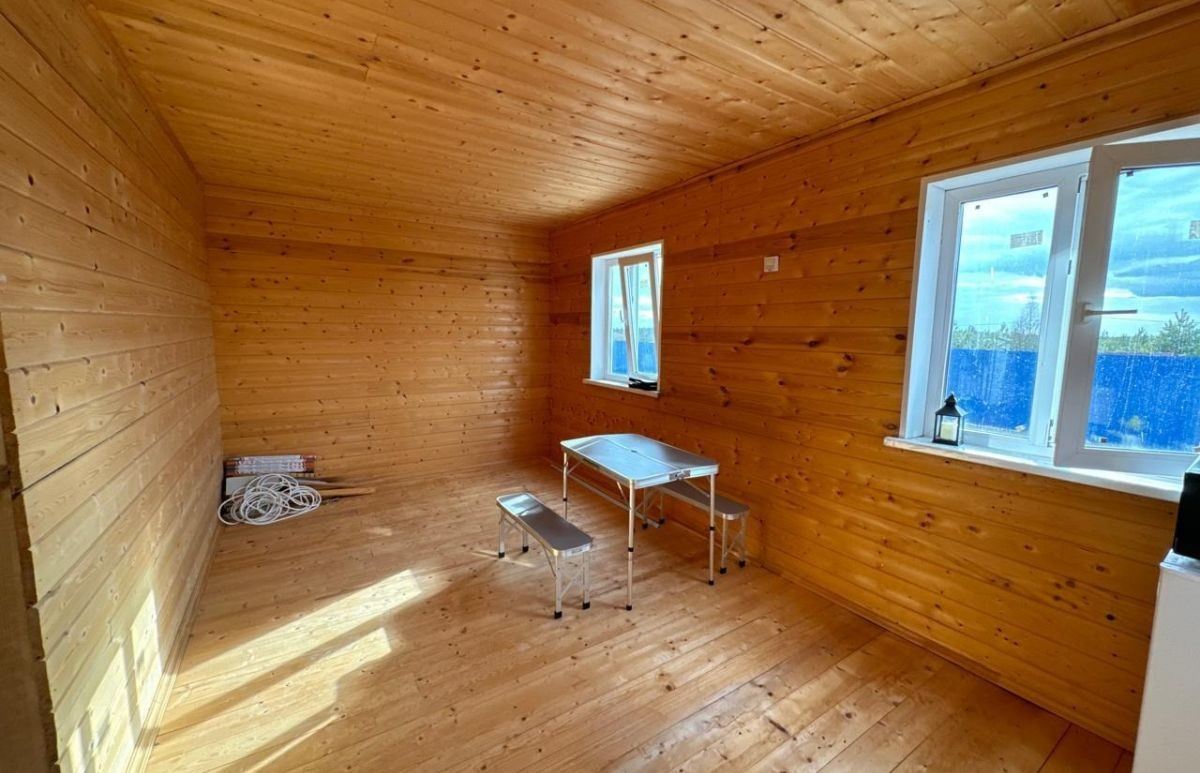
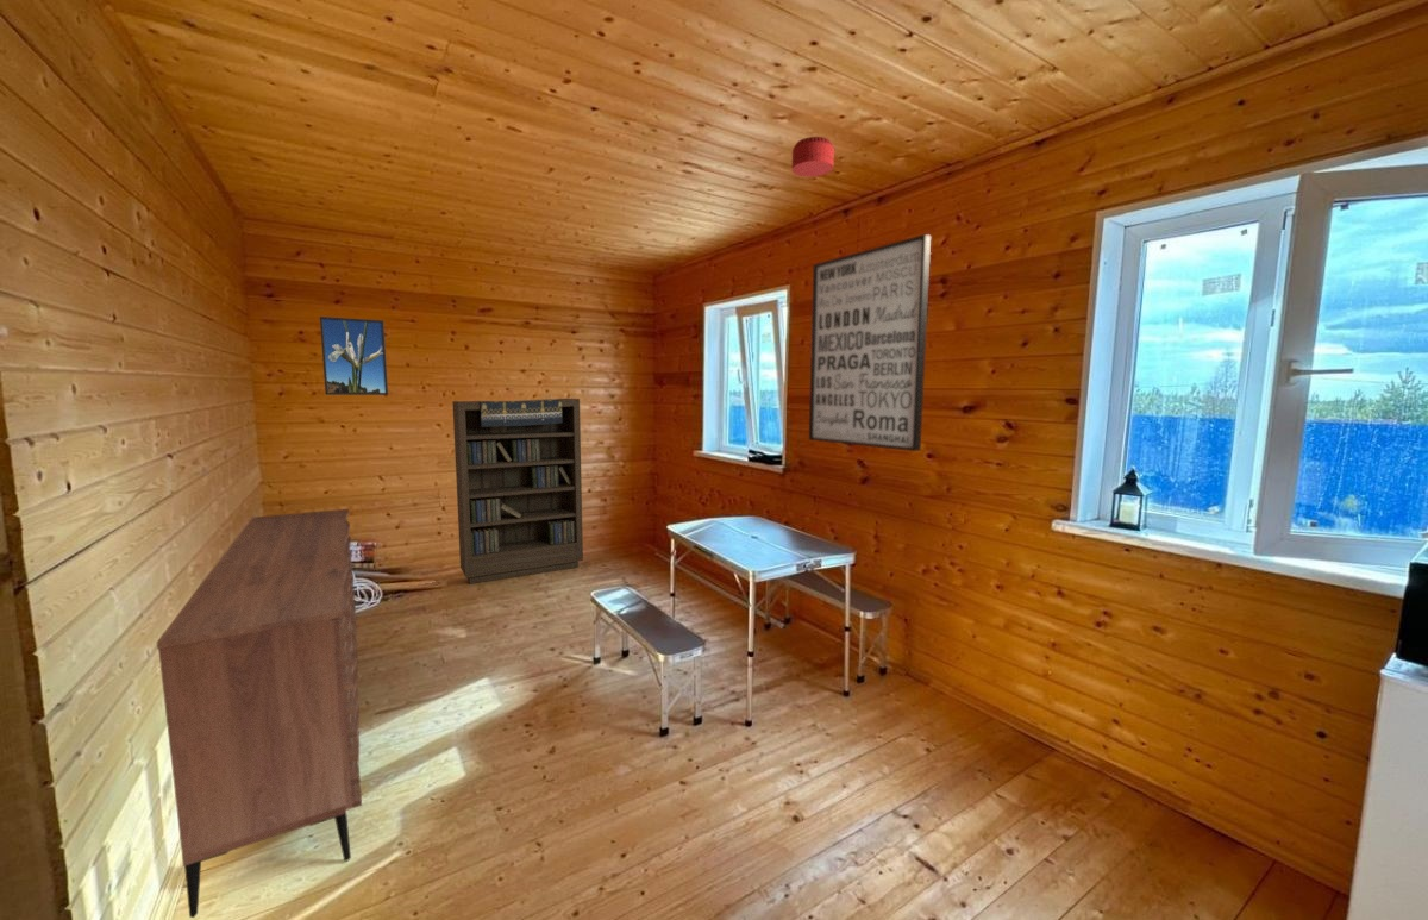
+ bookcase (520, 486)
+ smoke detector (813, 156)
+ sideboard (295, 645)
+ wall art (862, 350)
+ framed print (355, 357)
